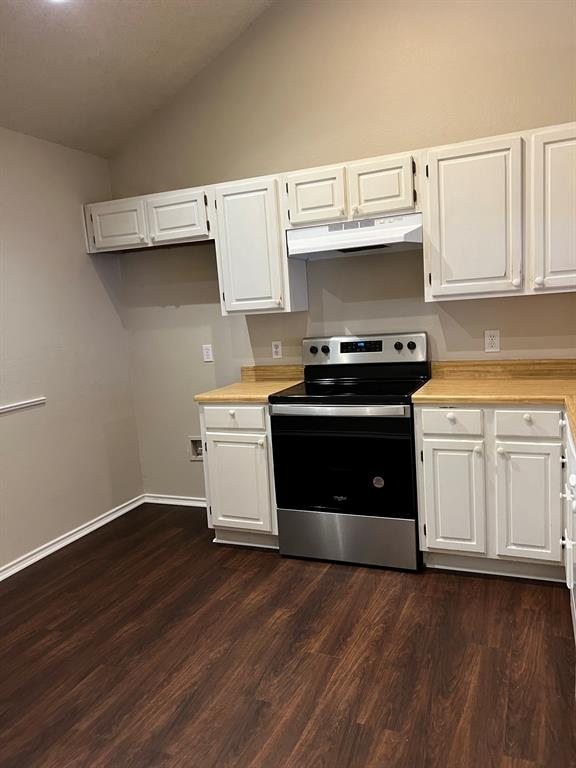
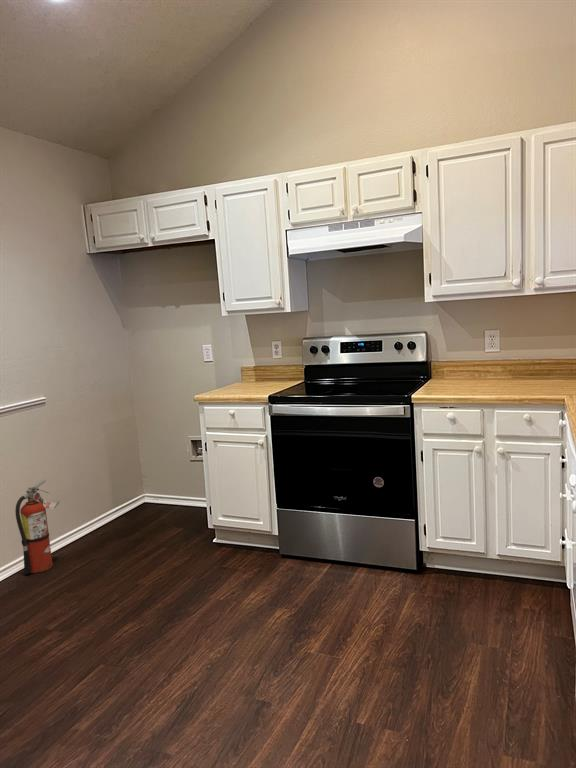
+ fire extinguisher (37, 526)
